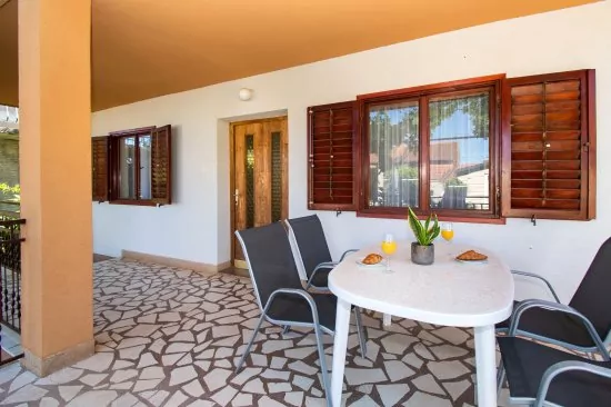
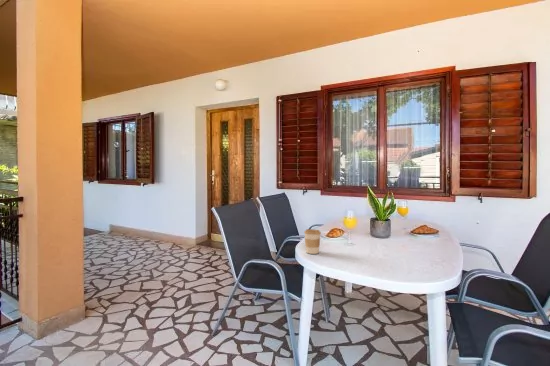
+ coffee cup (312, 240)
